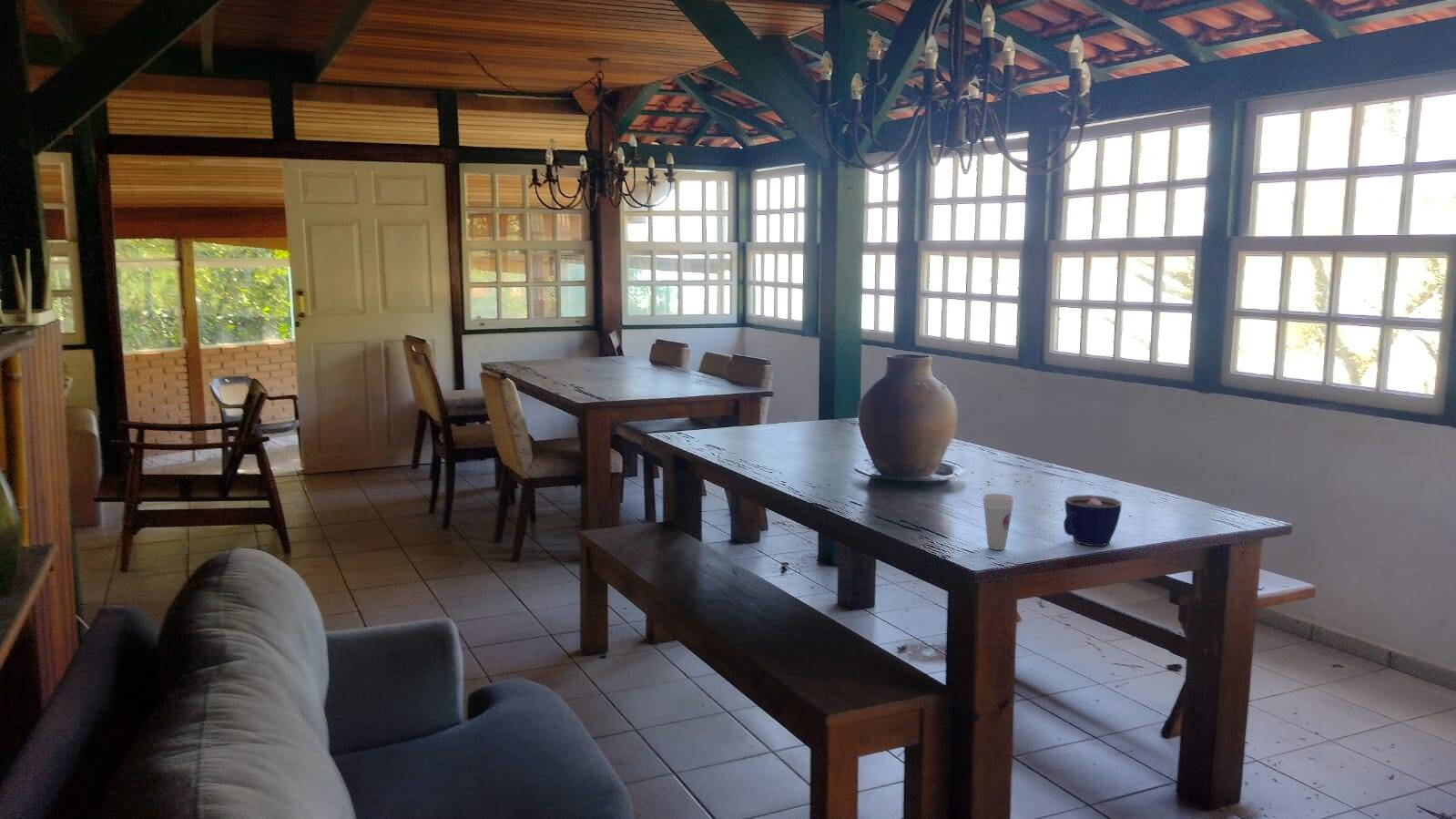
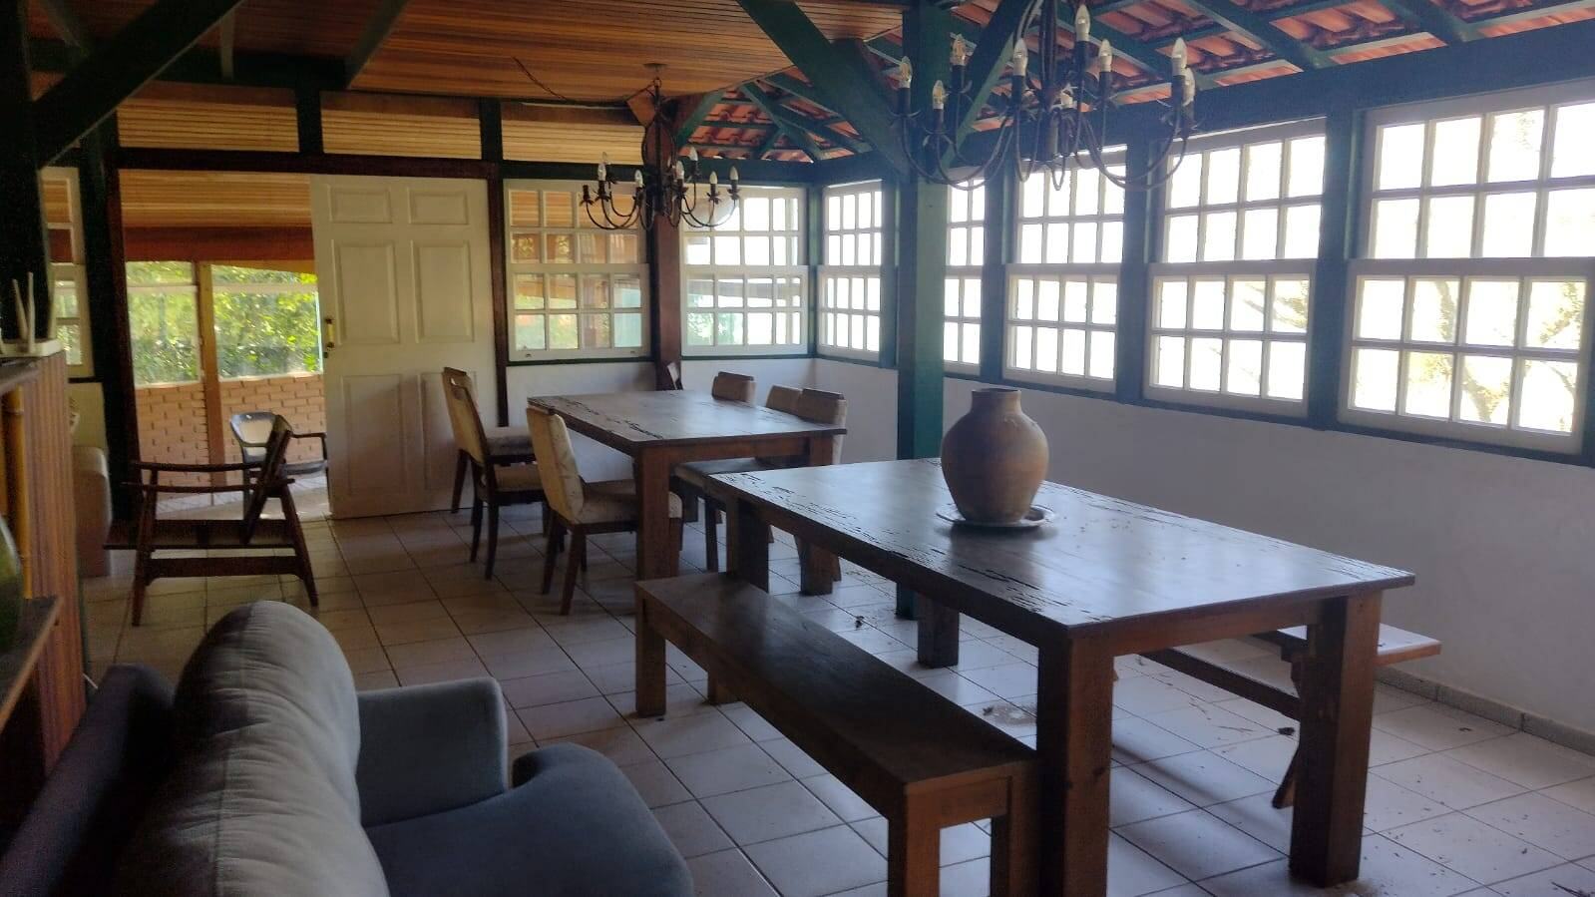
- cup (997, 522)
- cup (1086, 522)
